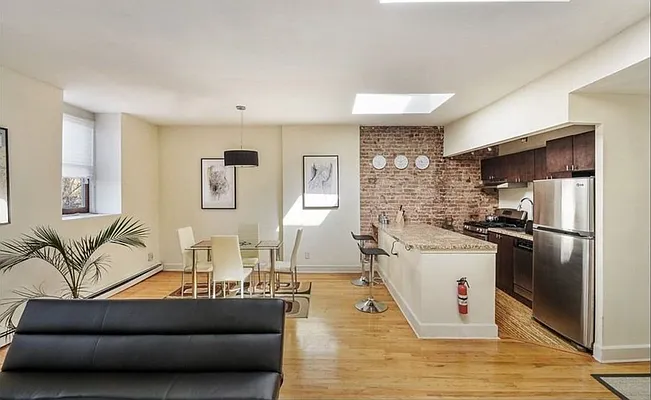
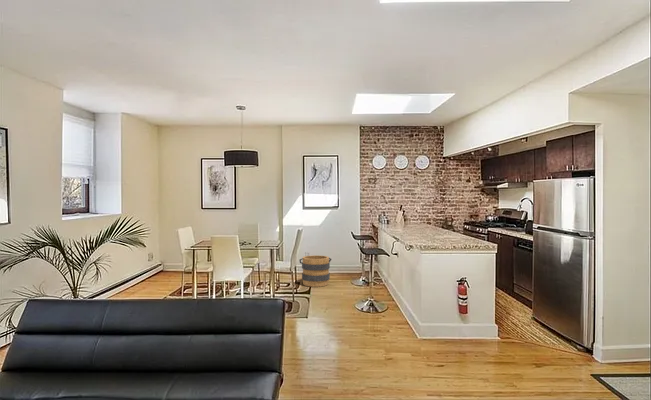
+ bucket (315, 270)
